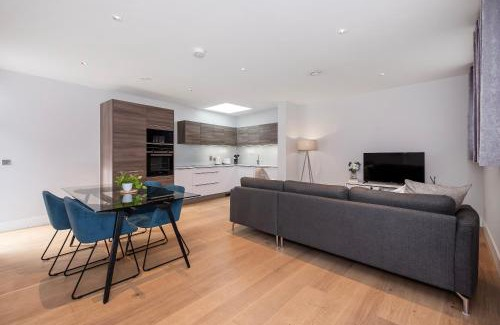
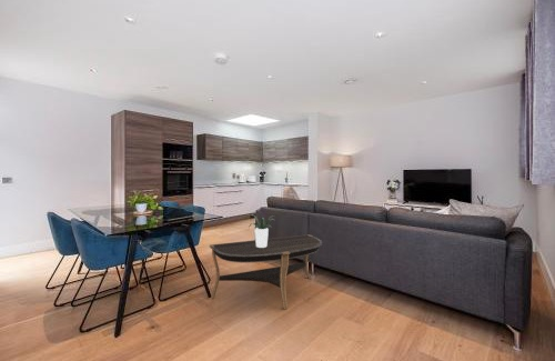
+ potted plant (261, 230)
+ coffee table (273, 270)
